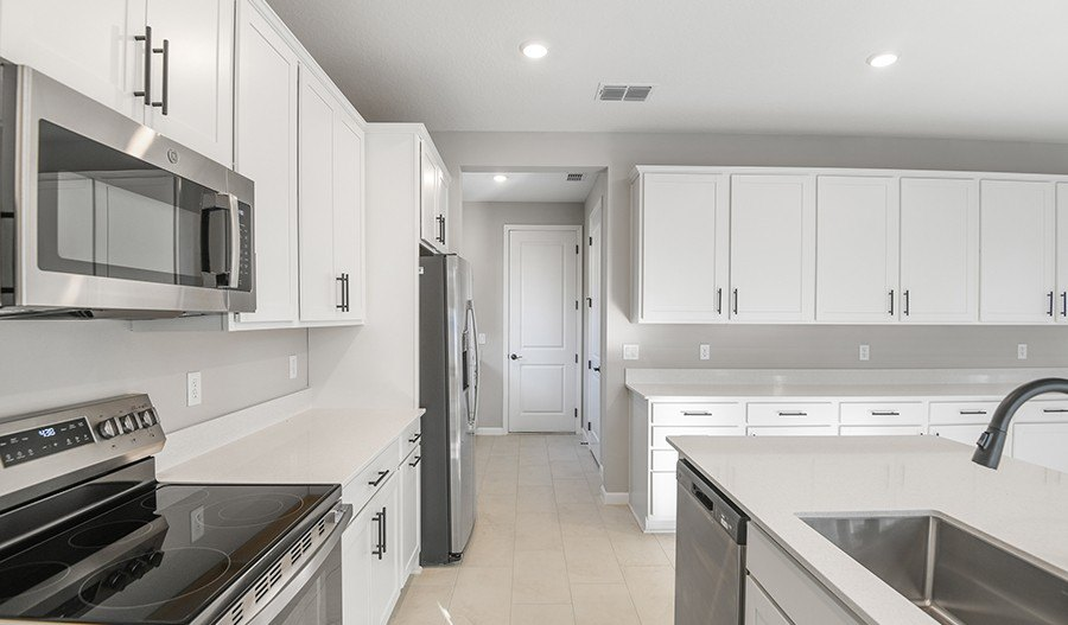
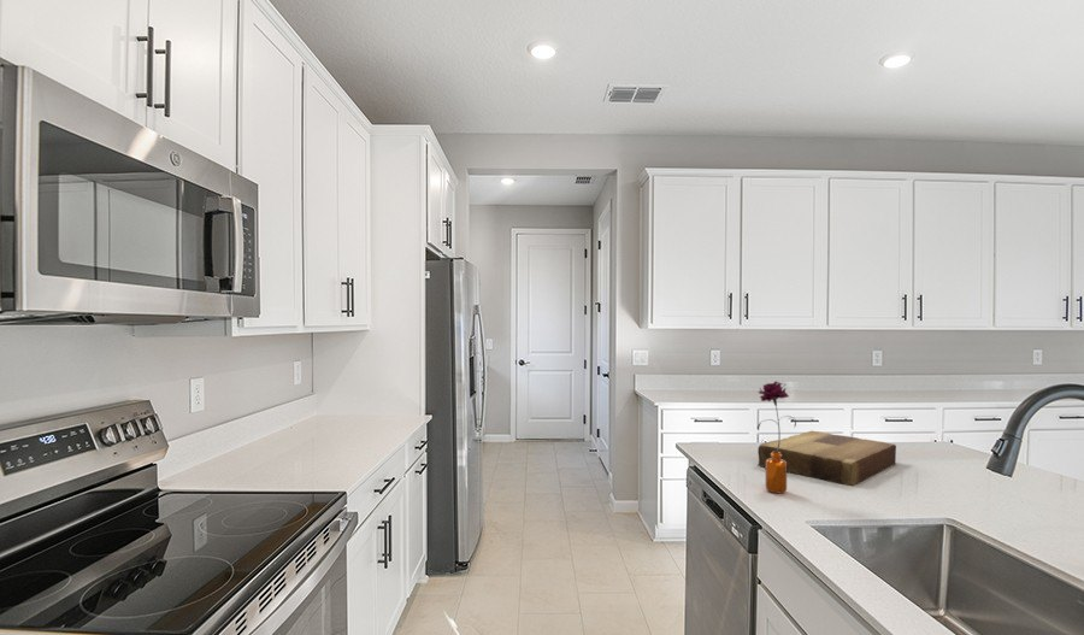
+ cutting board (826, 453)
+ flower (779, 435)
